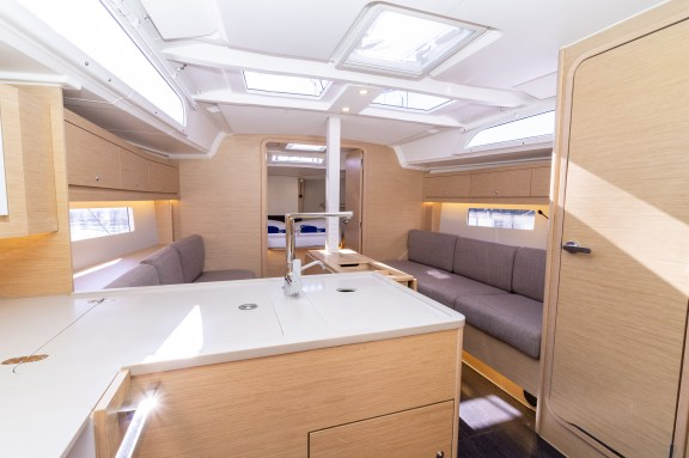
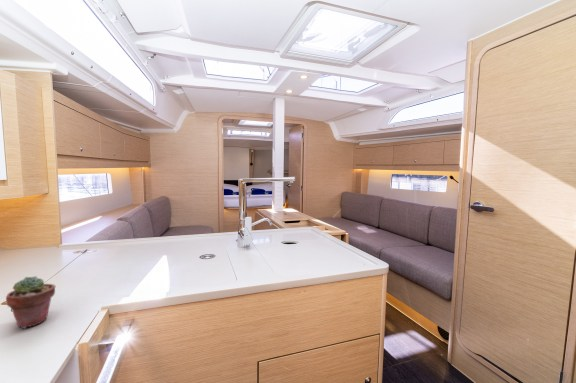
+ potted succulent (31, 299)
